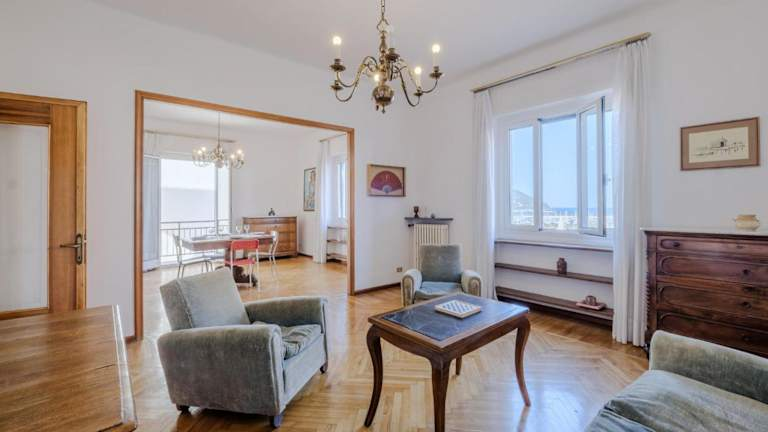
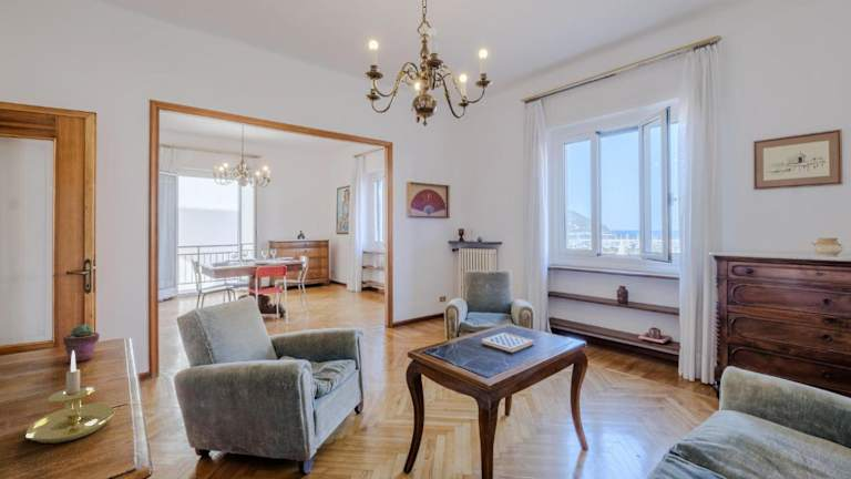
+ candle holder (73, 390)
+ potted succulent (81, 342)
